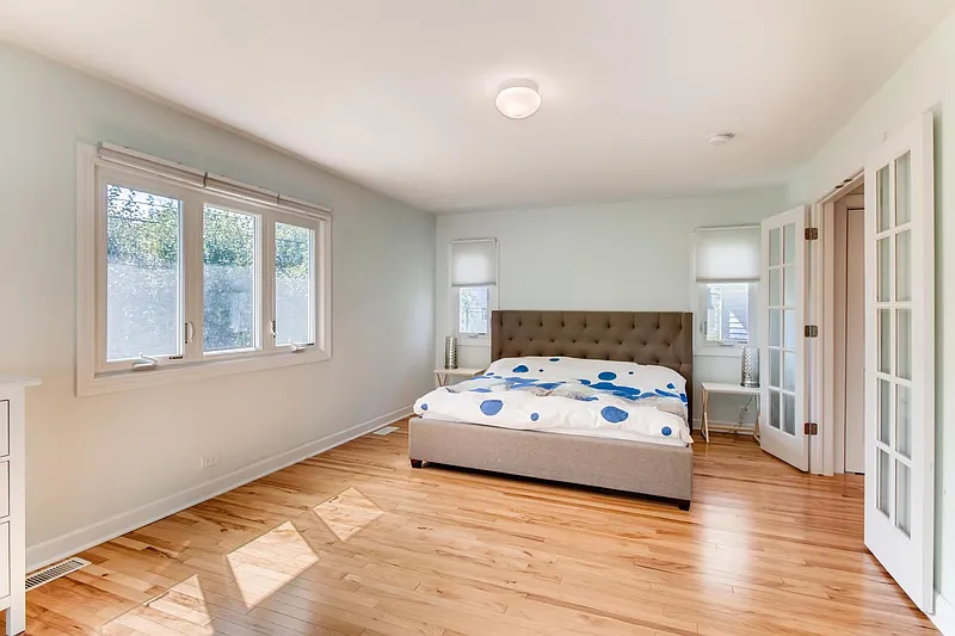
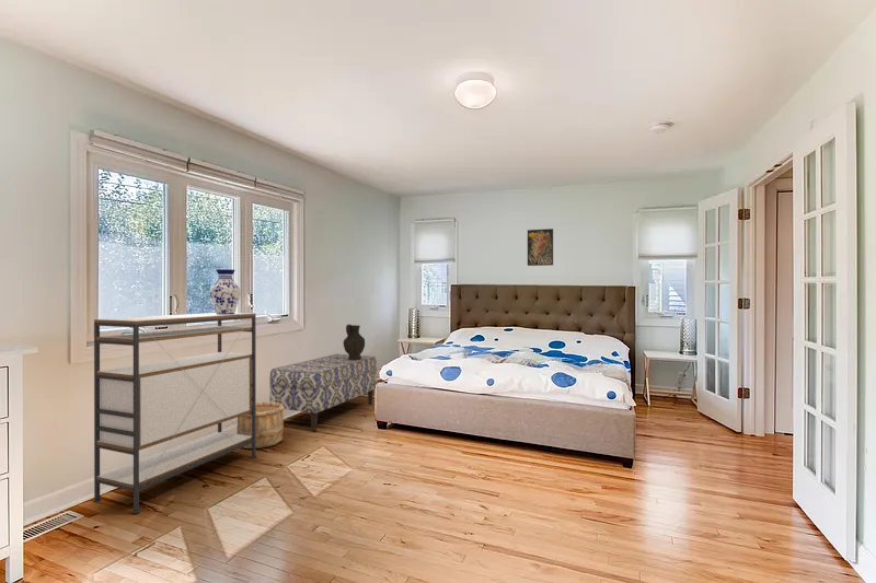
+ shelving unit (184, 396)
+ bench (327, 387)
+ wooden bucket (260, 424)
+ decorative vase (353, 341)
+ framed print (540, 247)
+ vase (224, 291)
